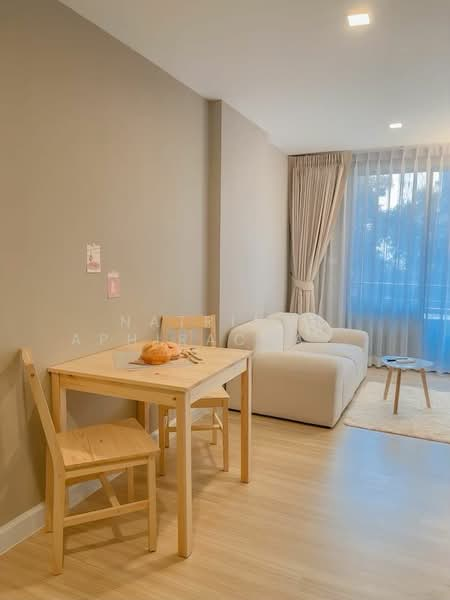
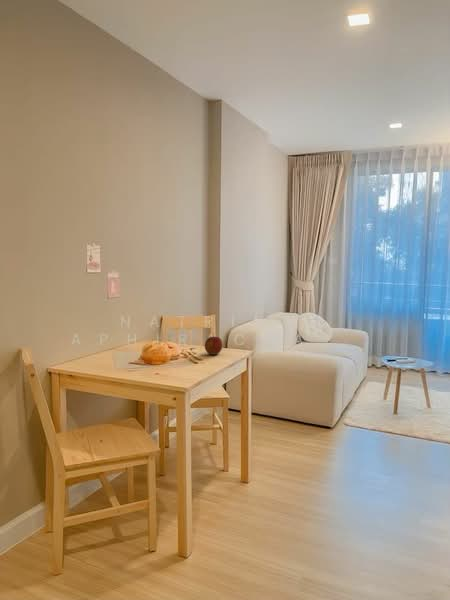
+ apple (213, 345)
